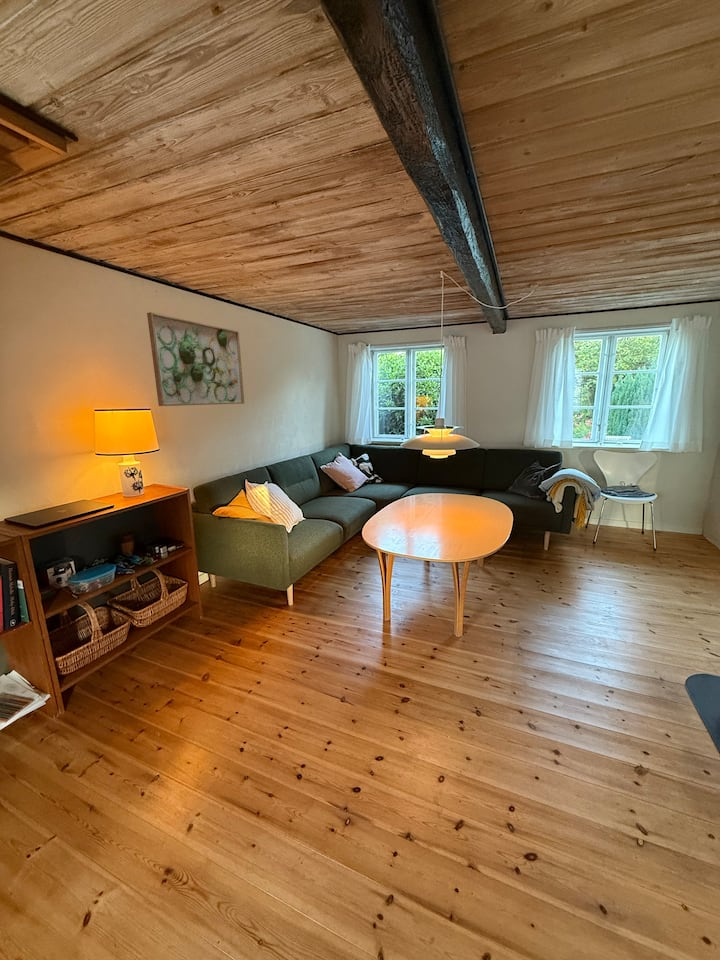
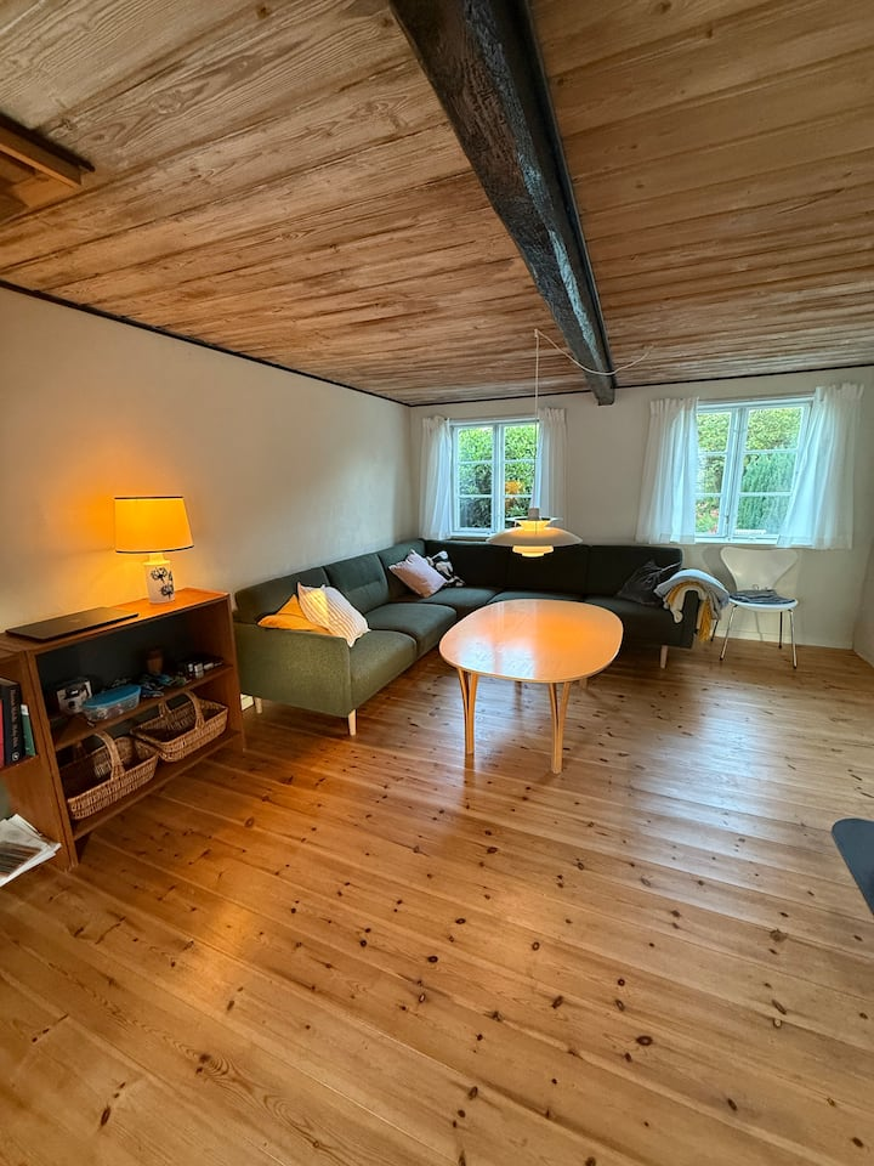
- wall art (203, 364)
